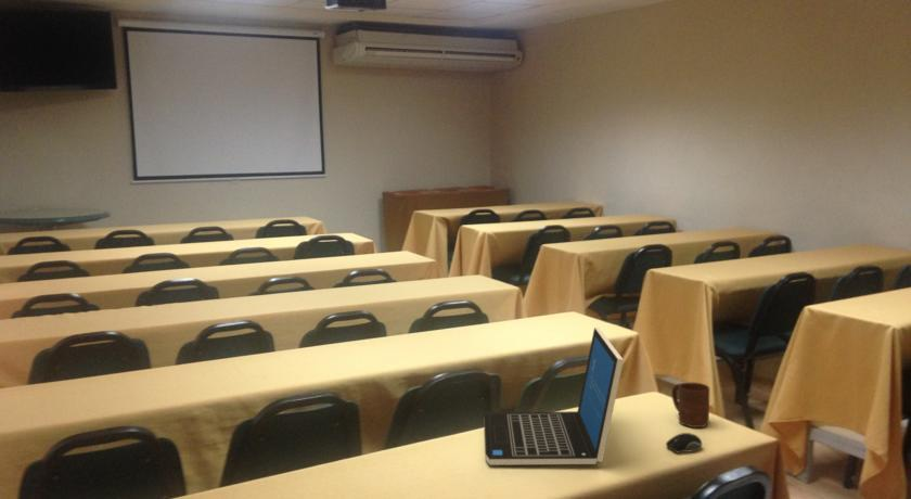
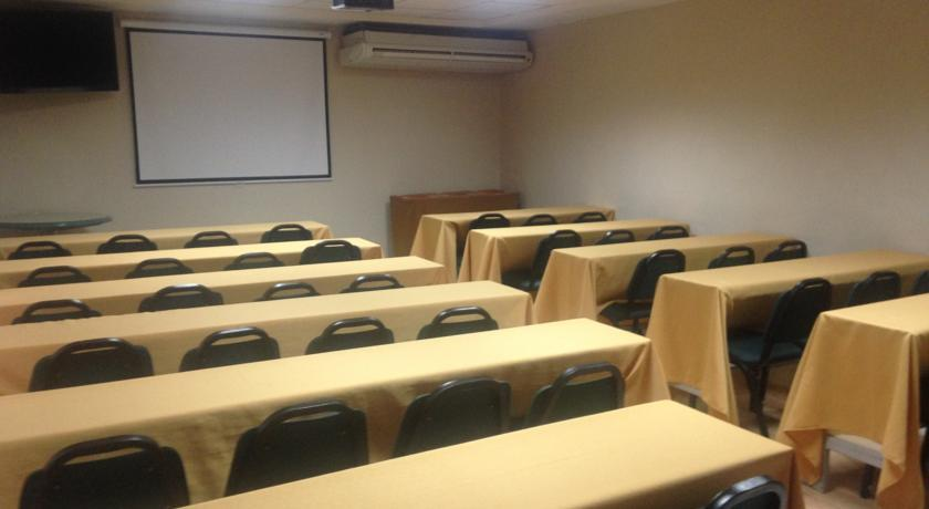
- laptop (547, 412)
- computer mouse (684, 440)
- cup (689, 404)
